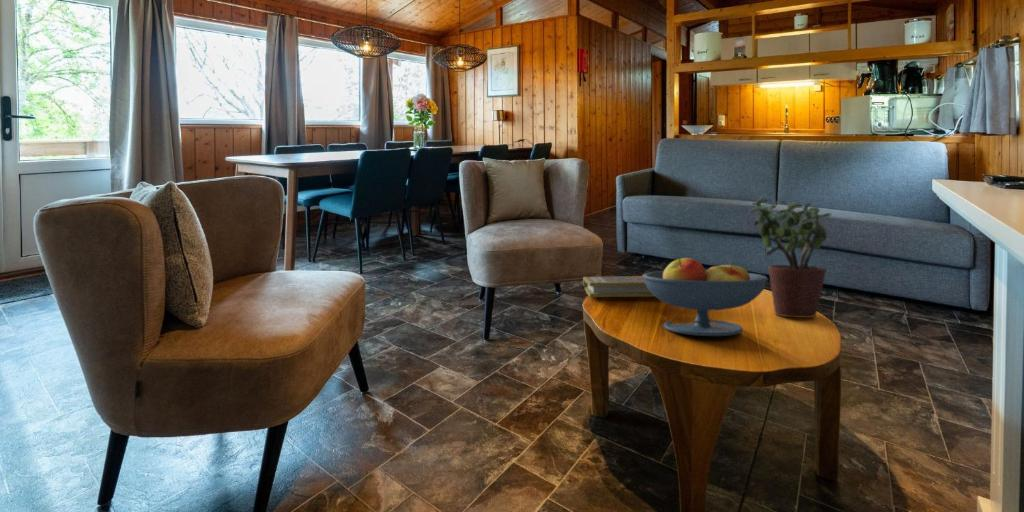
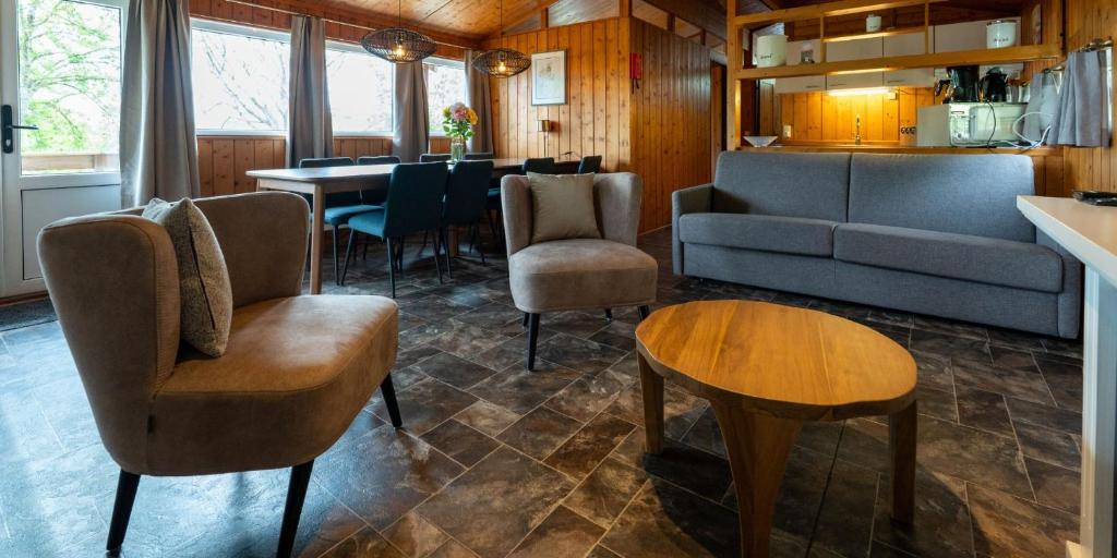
- book (623, 285)
- potted plant (795, 255)
- fruit bowl (702, 292)
